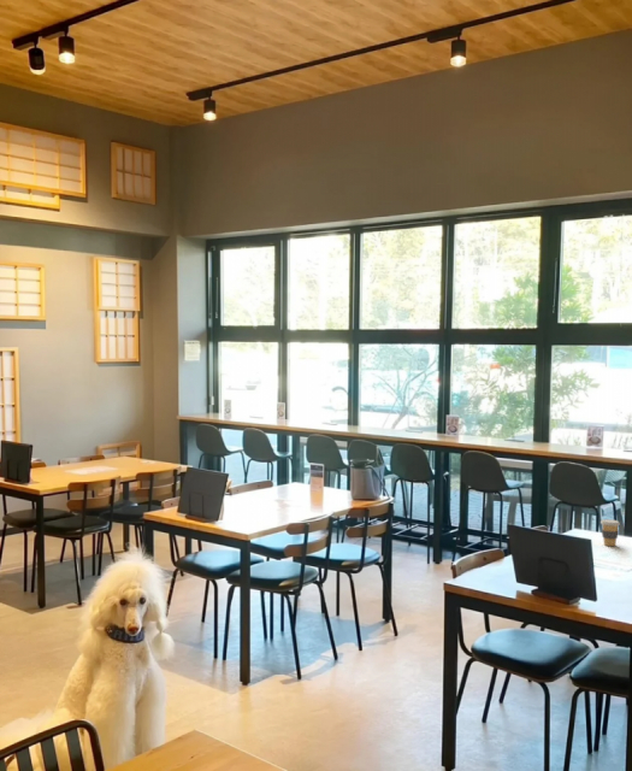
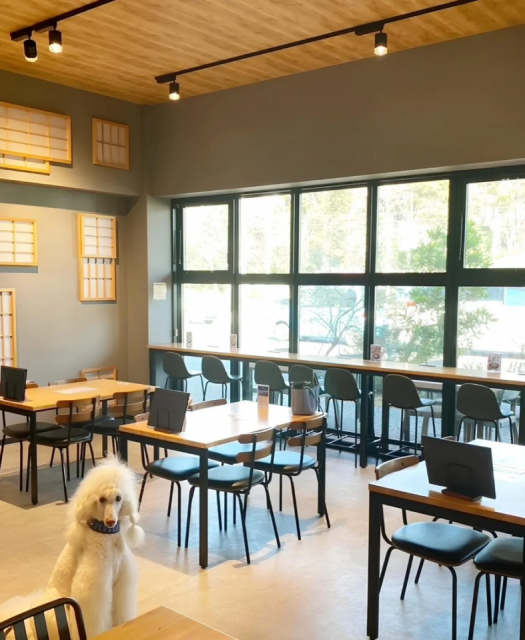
- coffee cup (609, 532)
